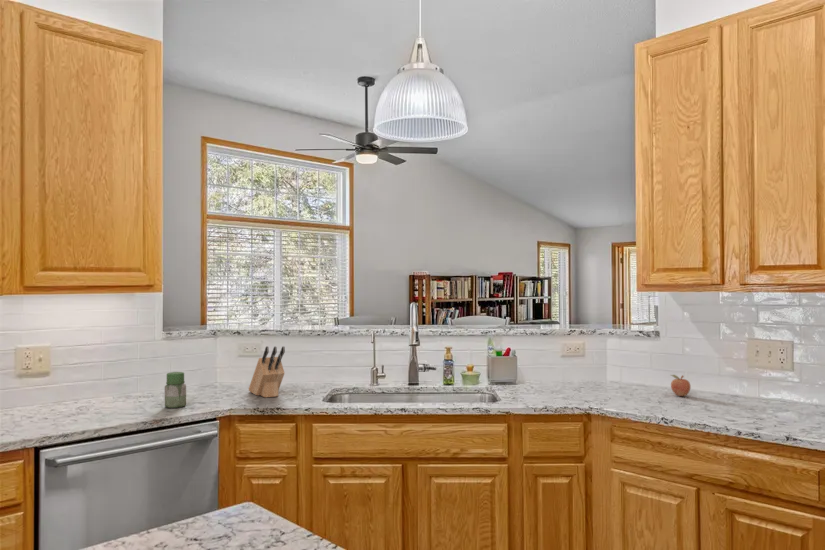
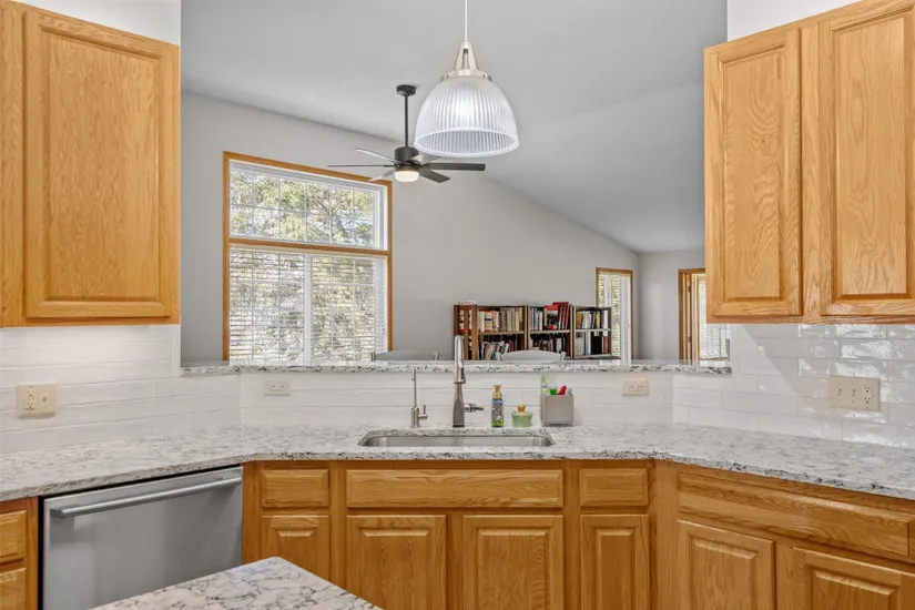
- jar (175, 389)
- fruit (680, 385)
- knife block (267, 369)
